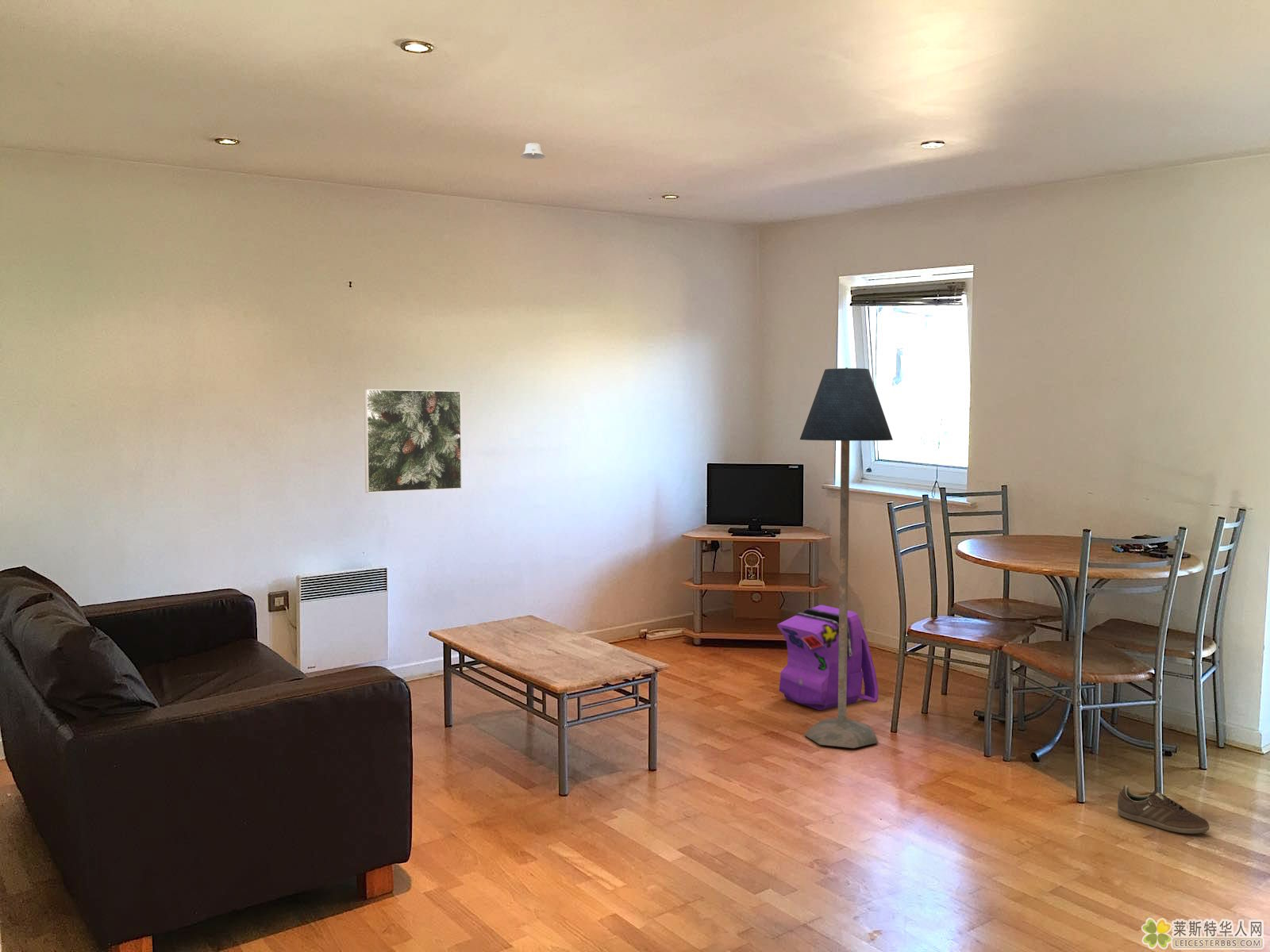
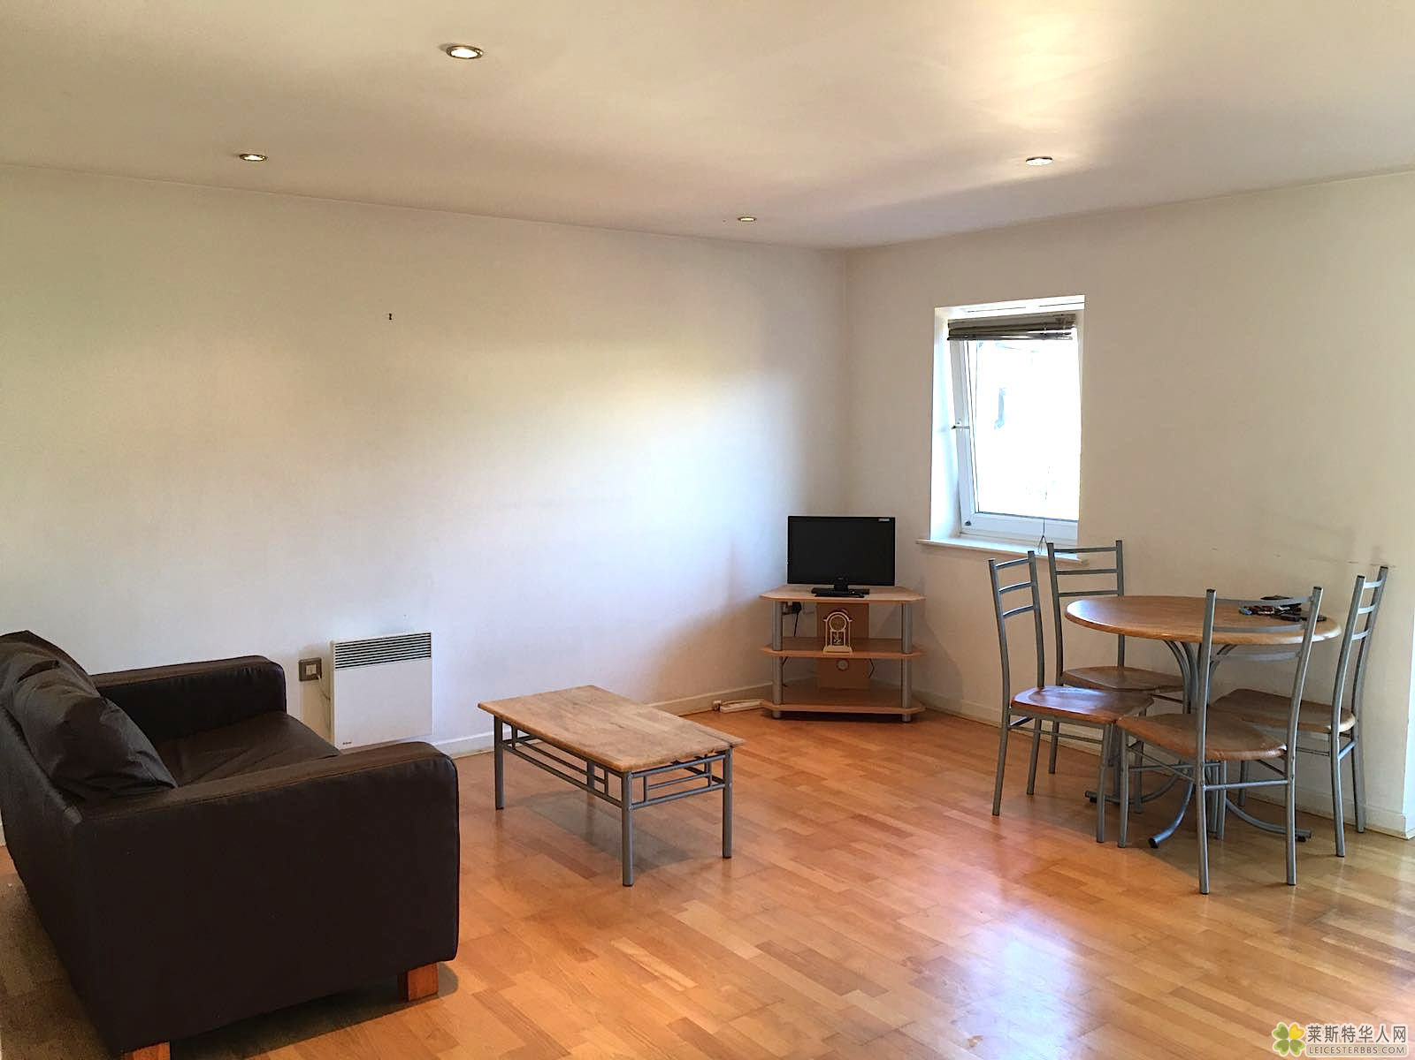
- sneaker (1162, 809)
- floor lamp (844, 554)
- backpack (824, 655)
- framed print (414, 440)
- recessed light (533, 151)
